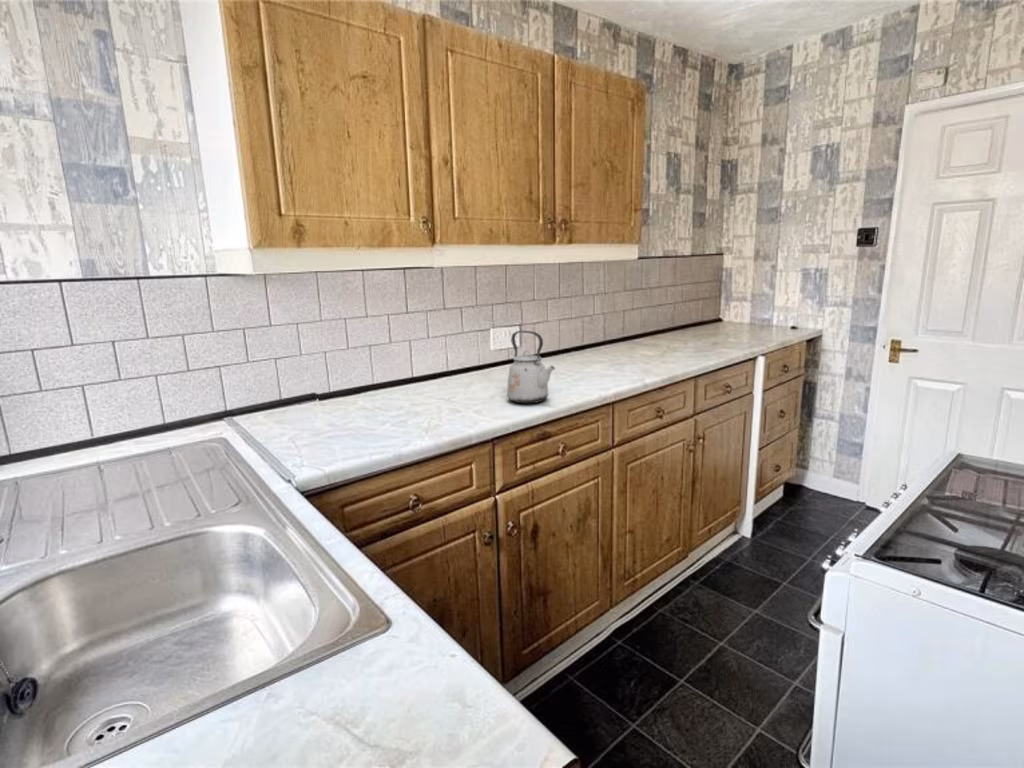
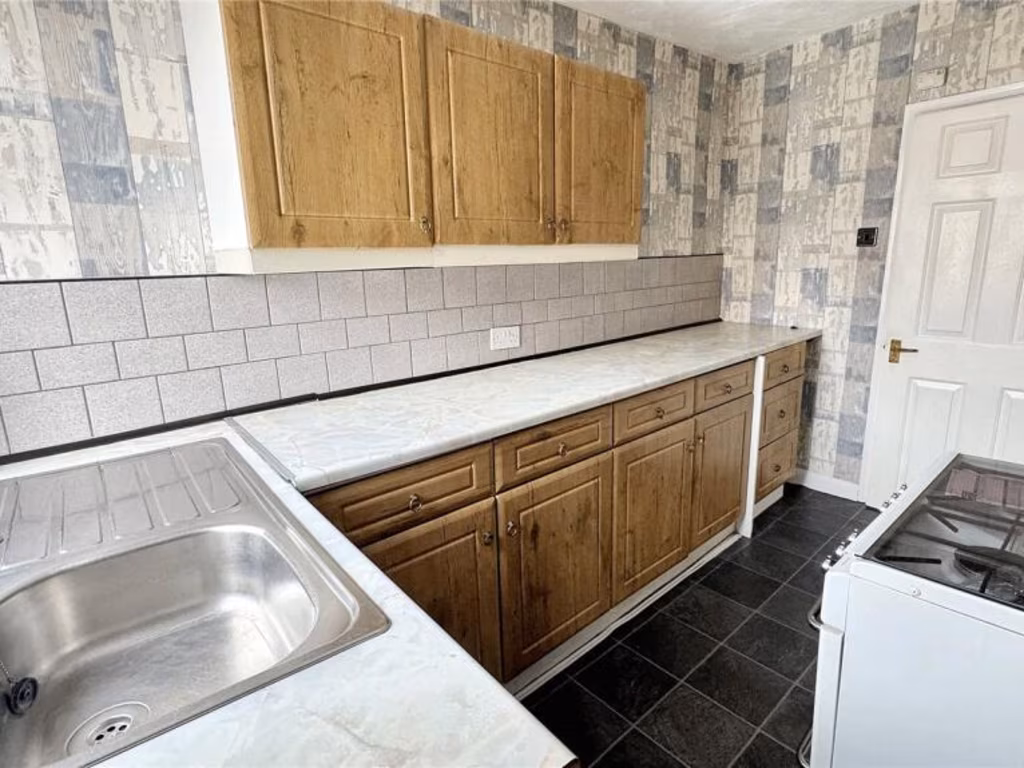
- kettle (533, 367)
